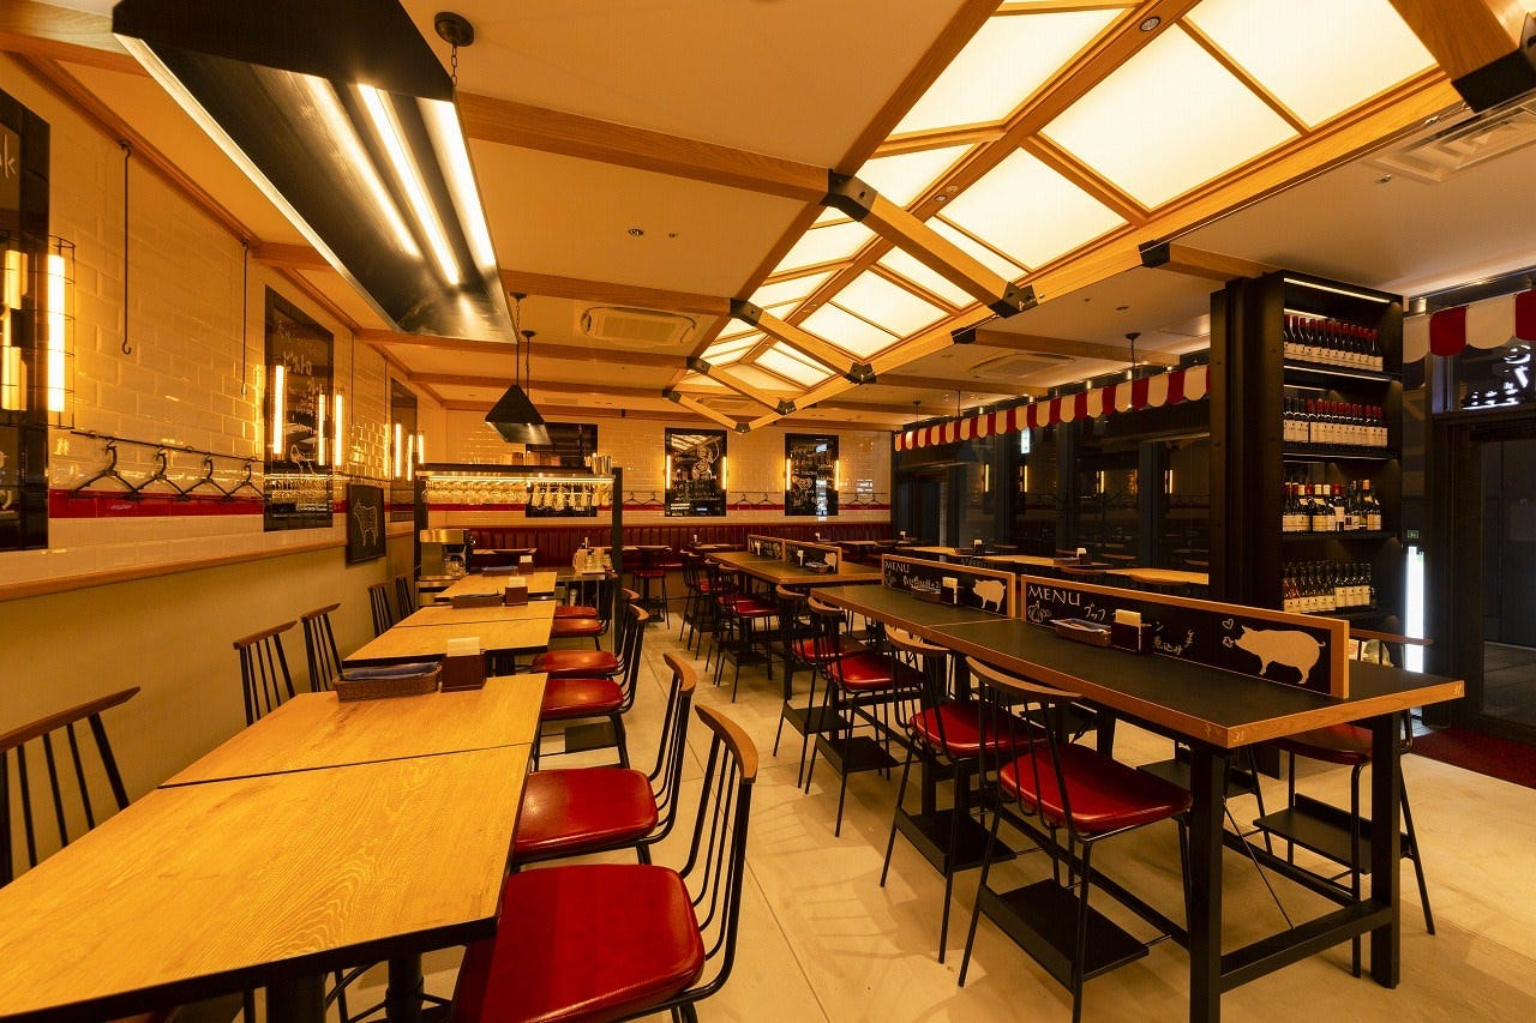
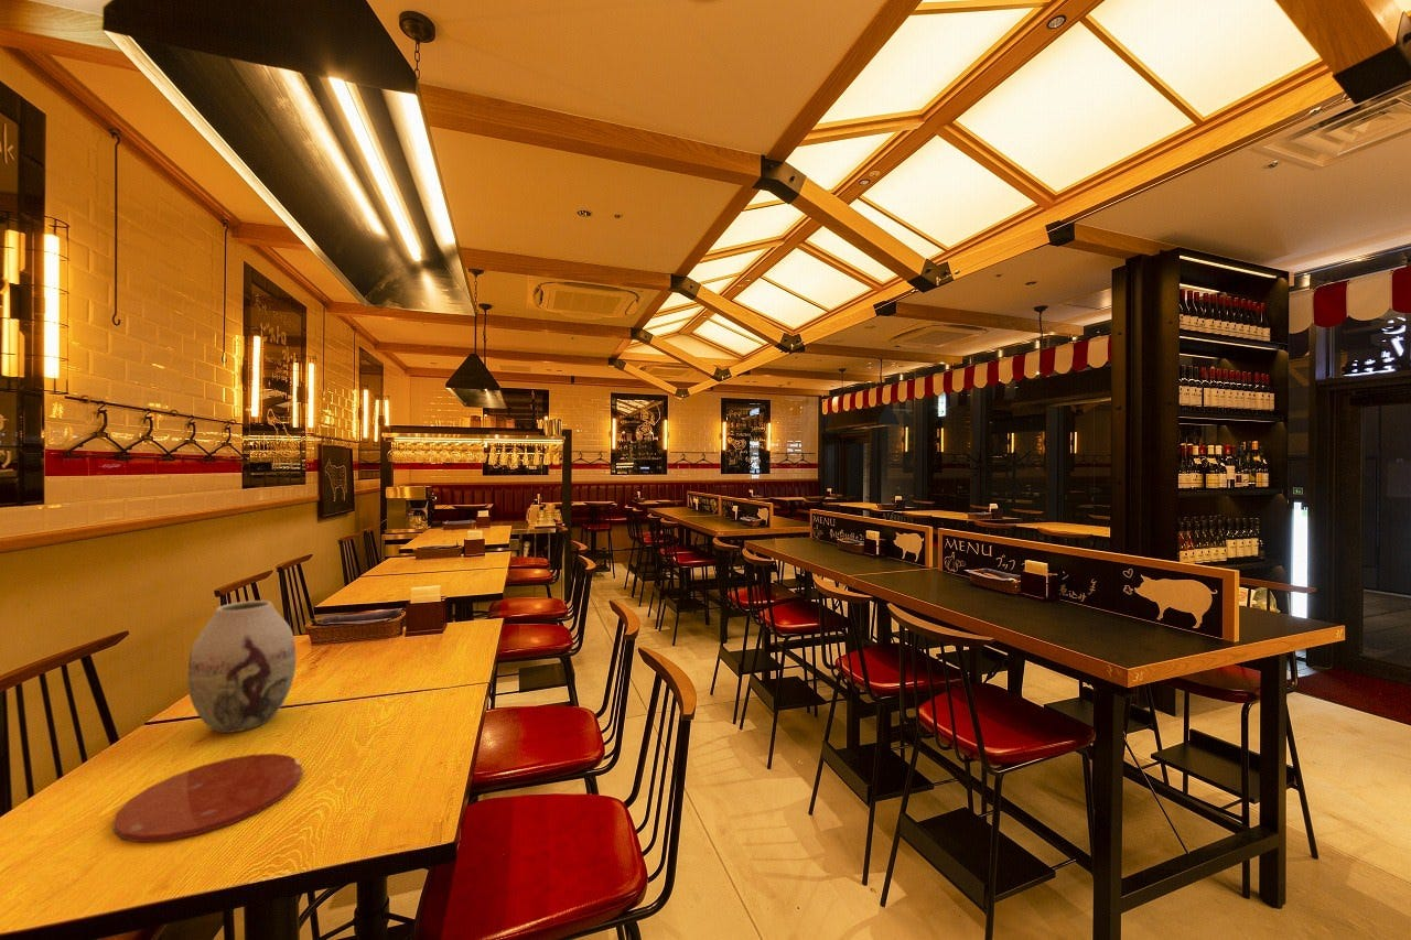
+ vase (244, 663)
+ plate (215, 792)
